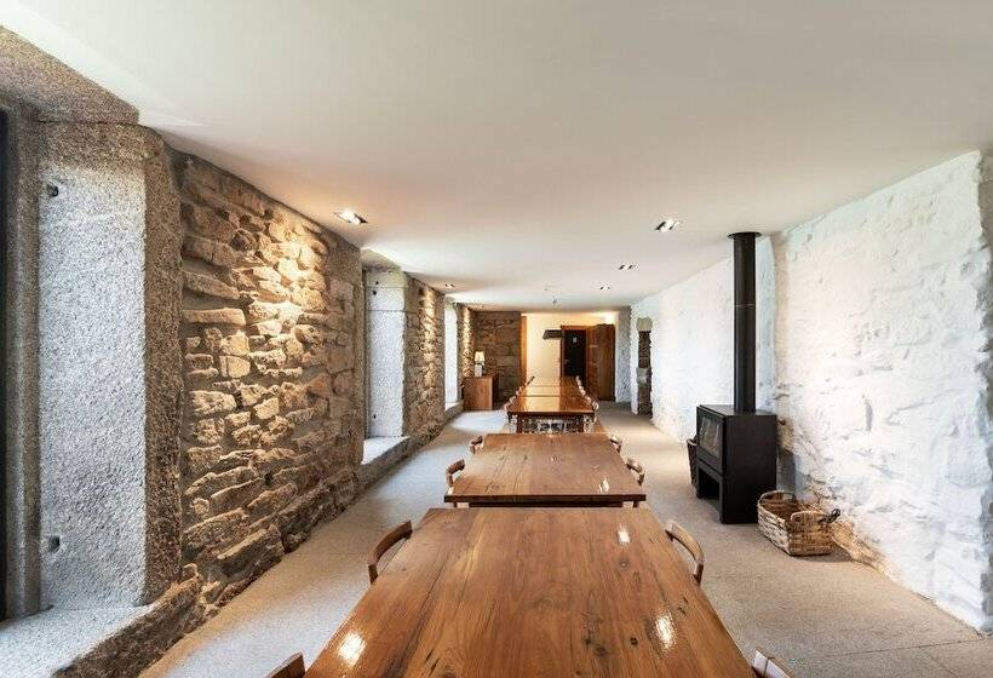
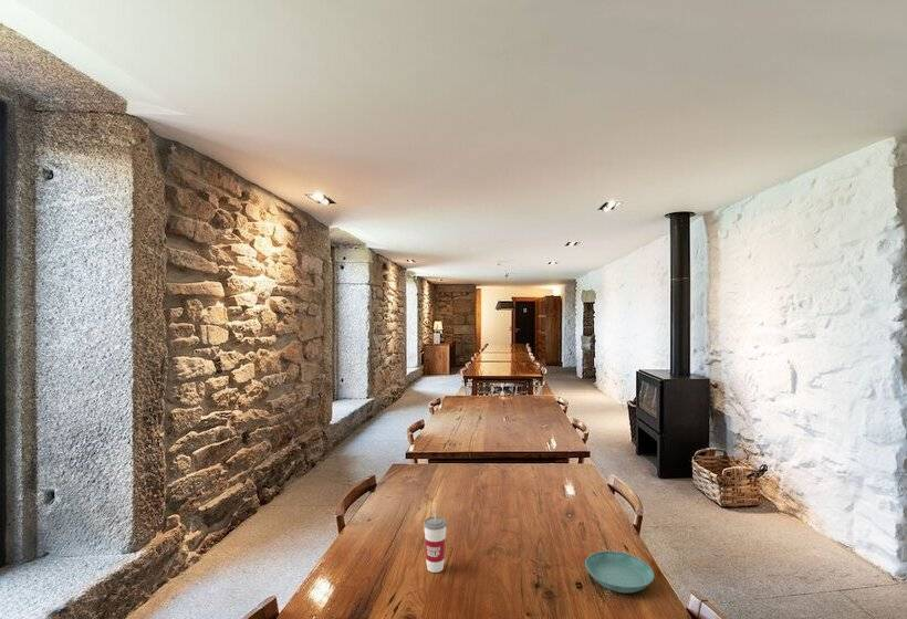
+ saucer (618, 573)
+ cup (435, 536)
